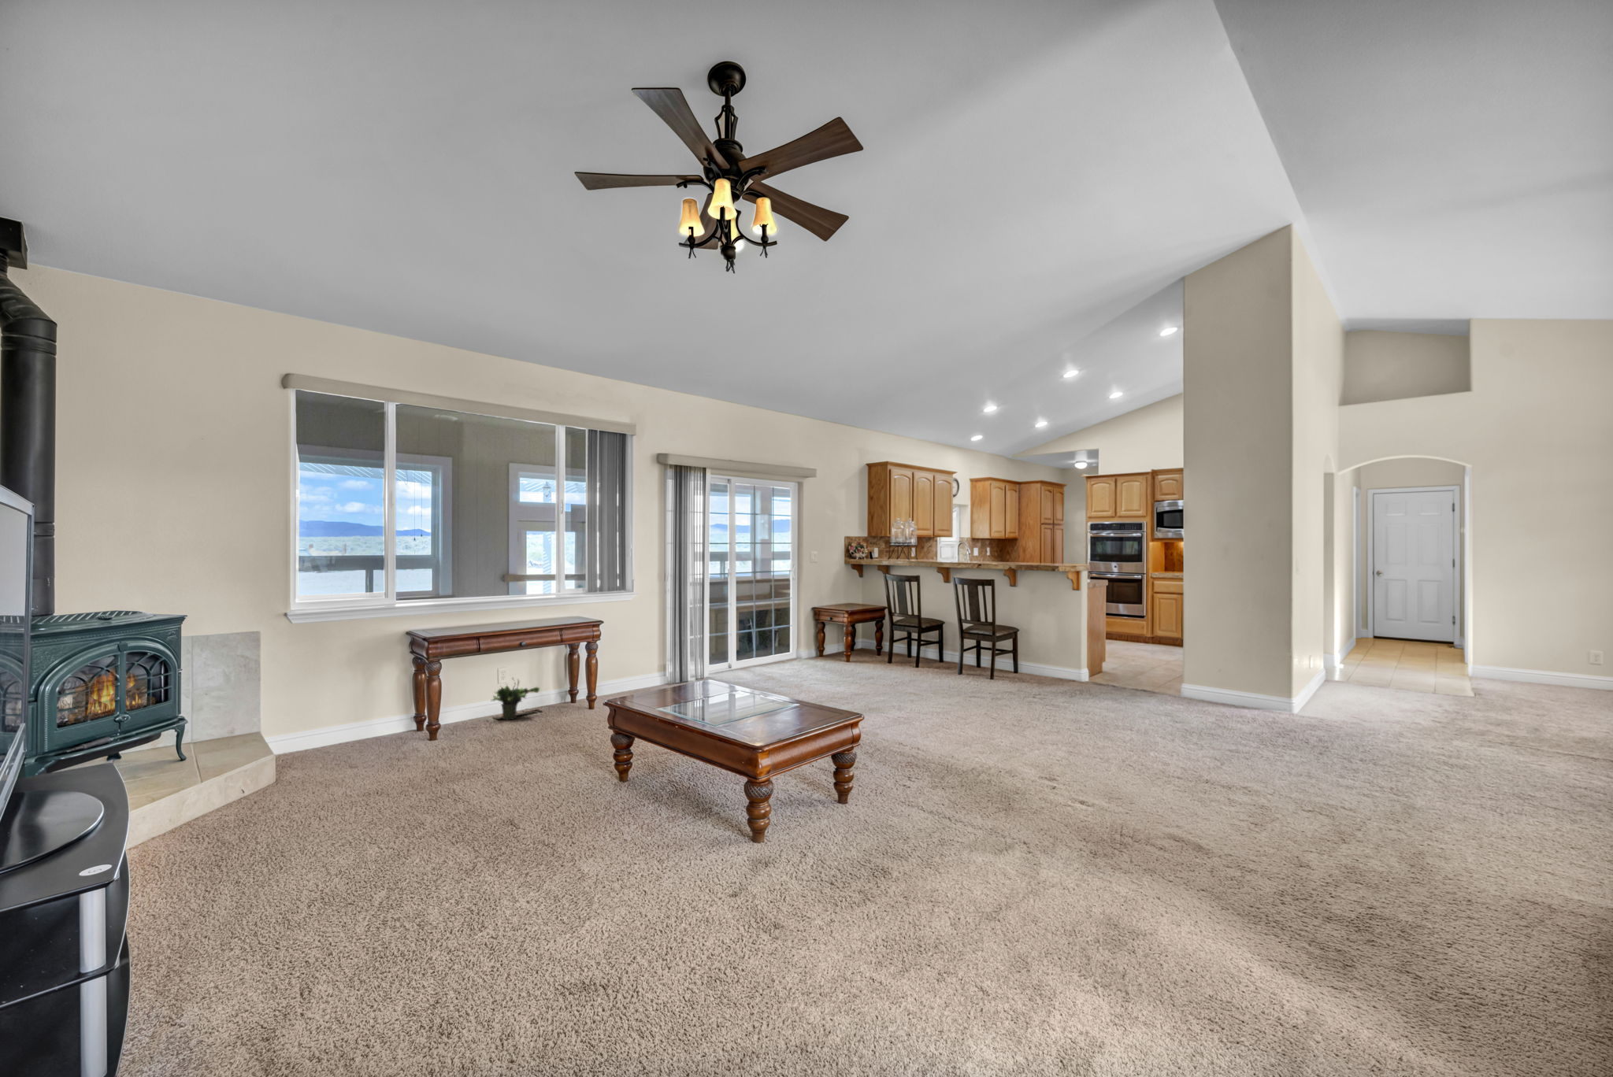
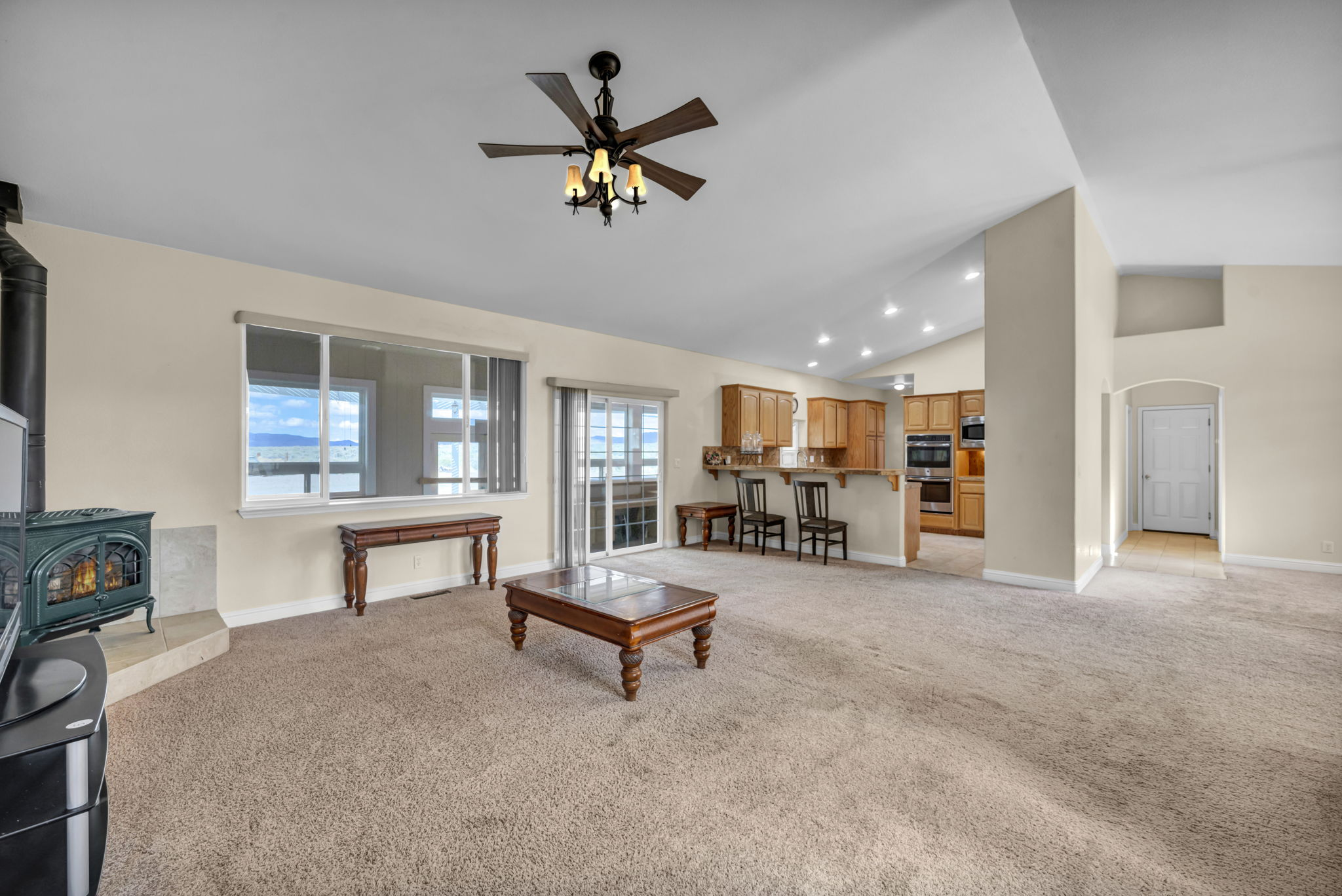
- potted plant (517, 697)
